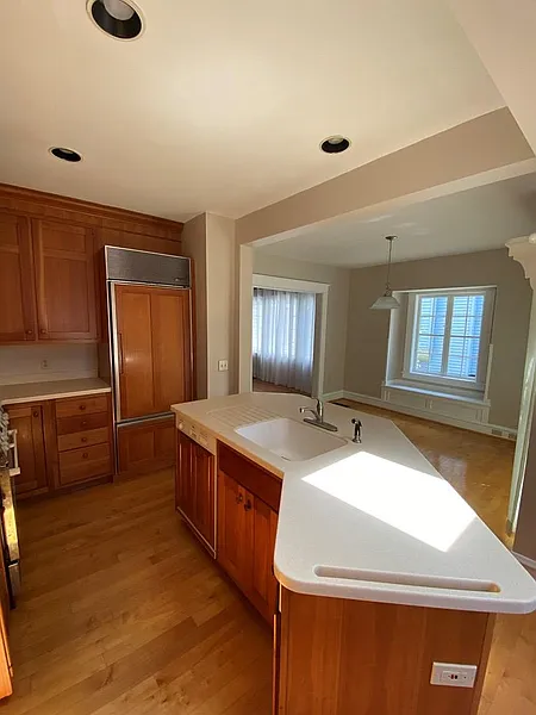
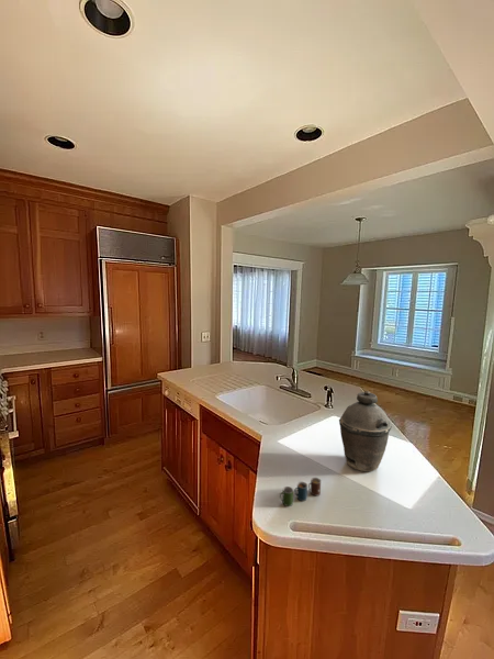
+ kettle (363, 427)
+ cup (300, 487)
